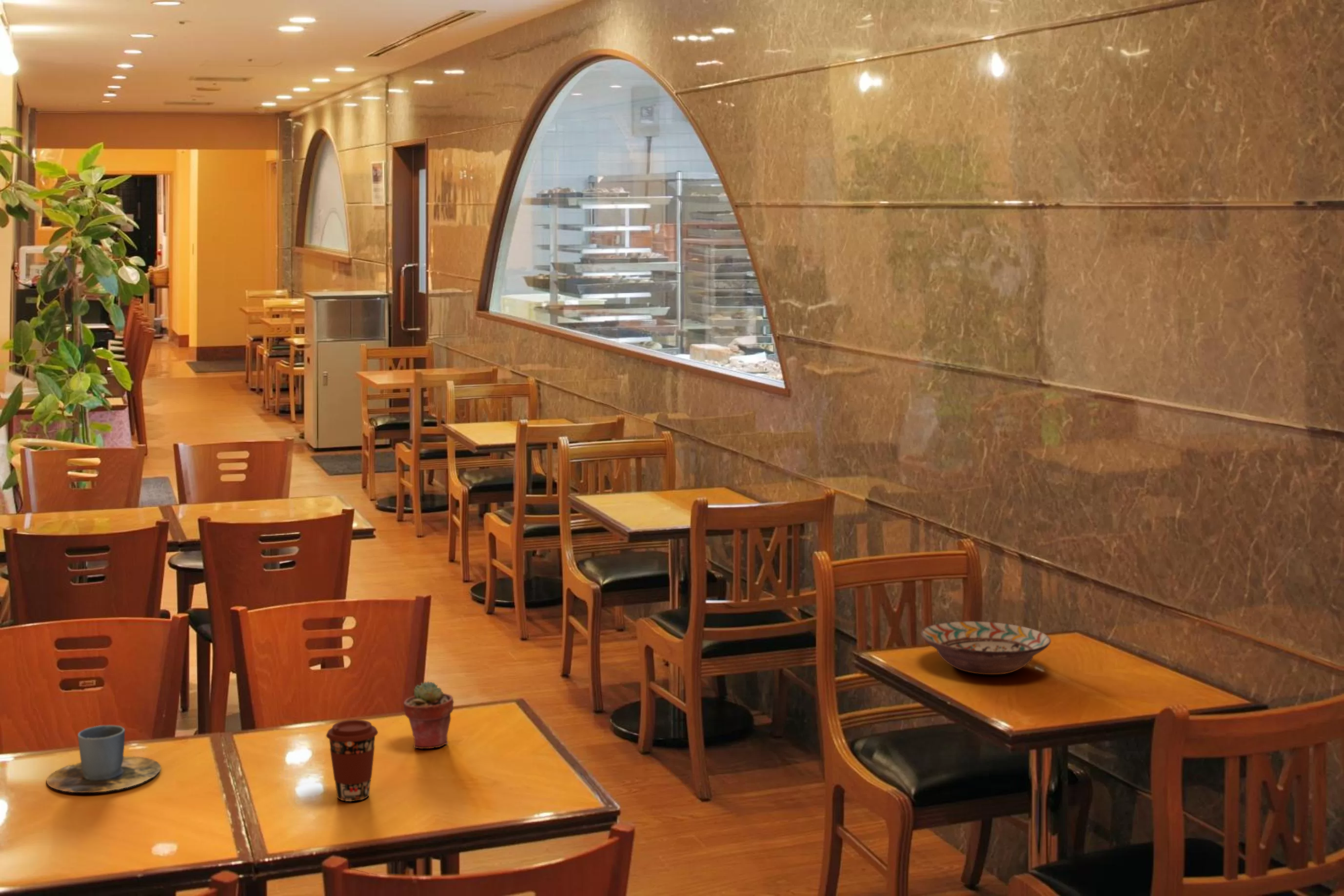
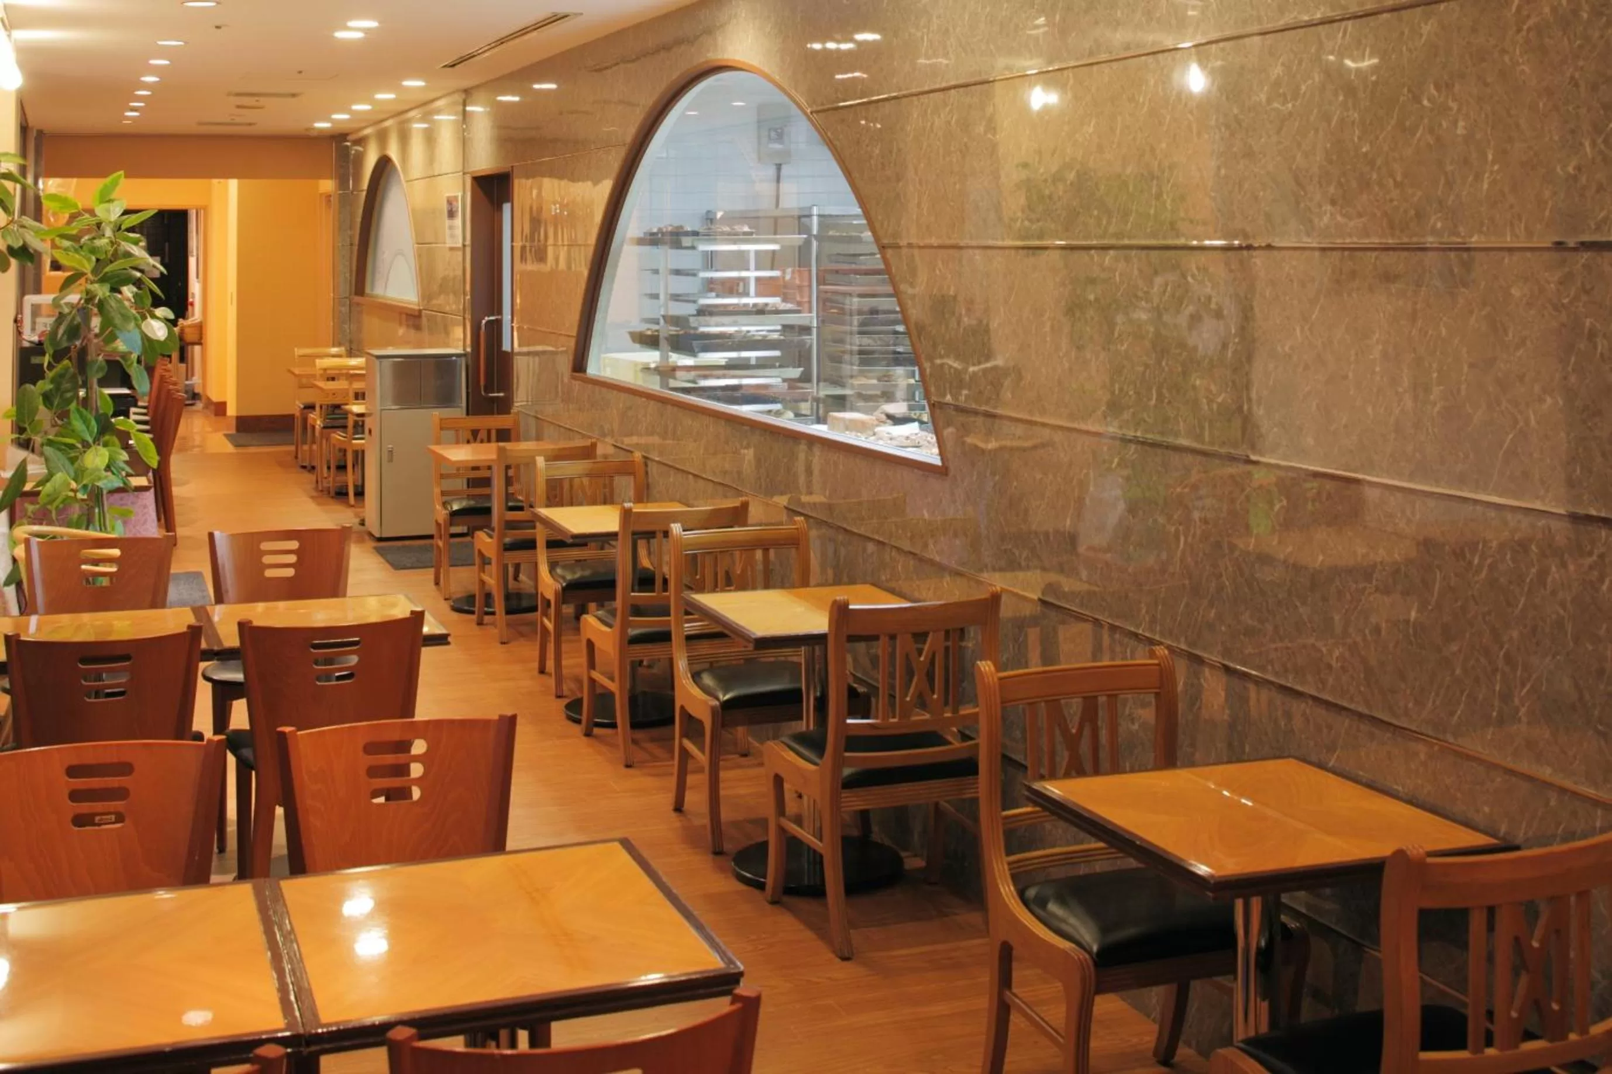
- coffee cup (353, 760)
- cup (103, 752)
- decorative bowl (985, 651)
- potted succulent (429, 712)
